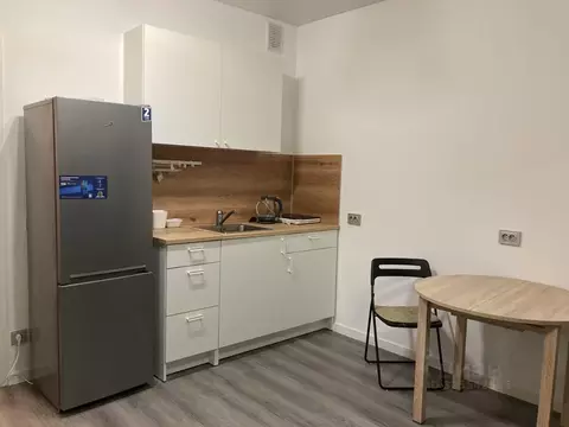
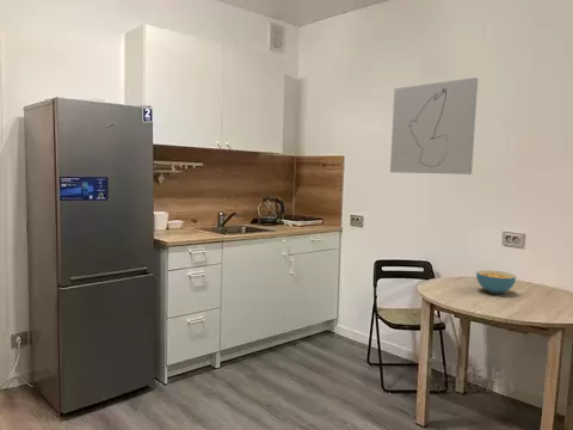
+ wall art (430, 128)
+ cereal bowl (495, 283)
